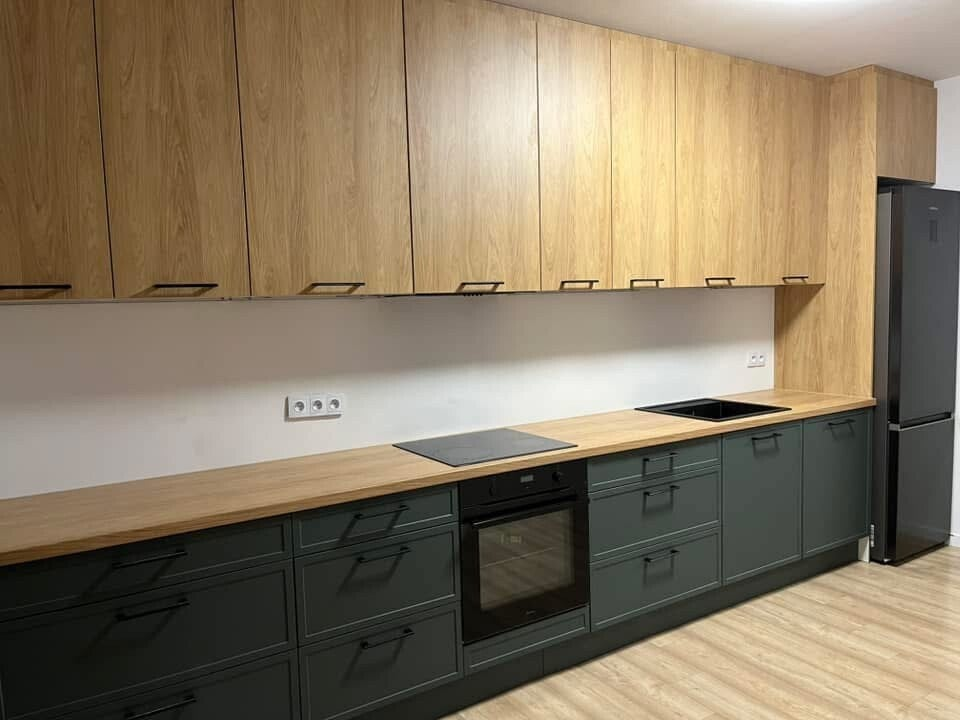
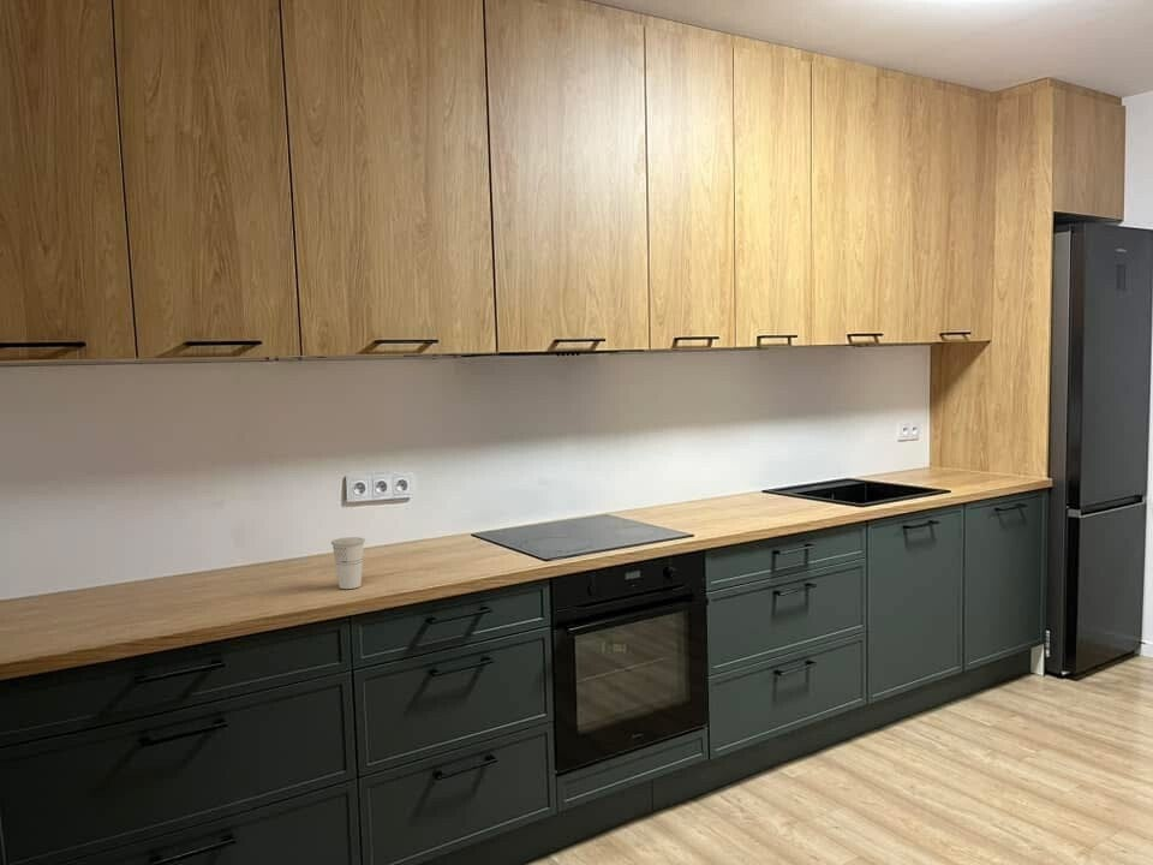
+ cup (348, 562)
